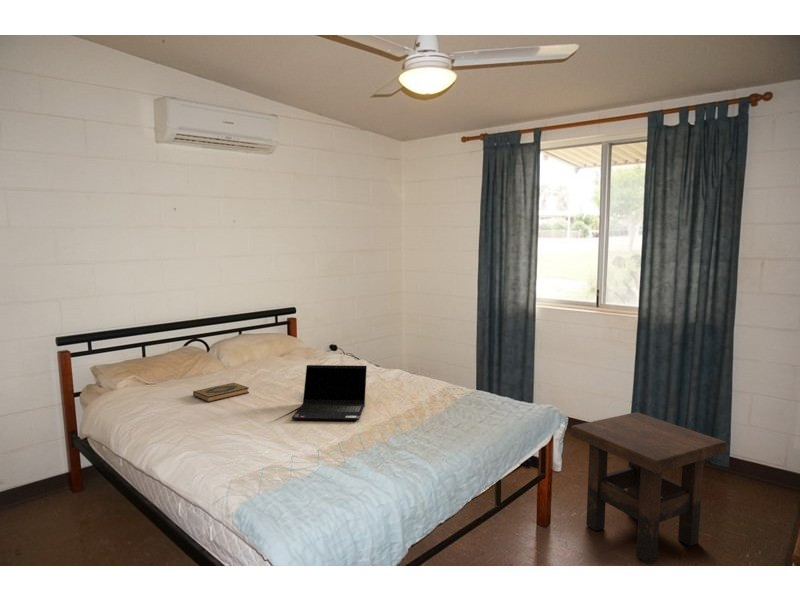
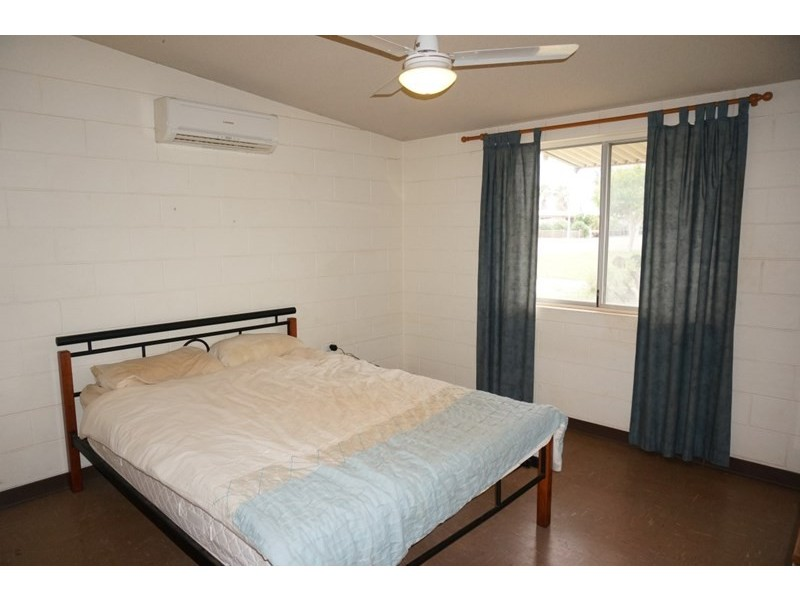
- hardback book (221, 391)
- laptop computer (331, 391)
- side table (643, 484)
